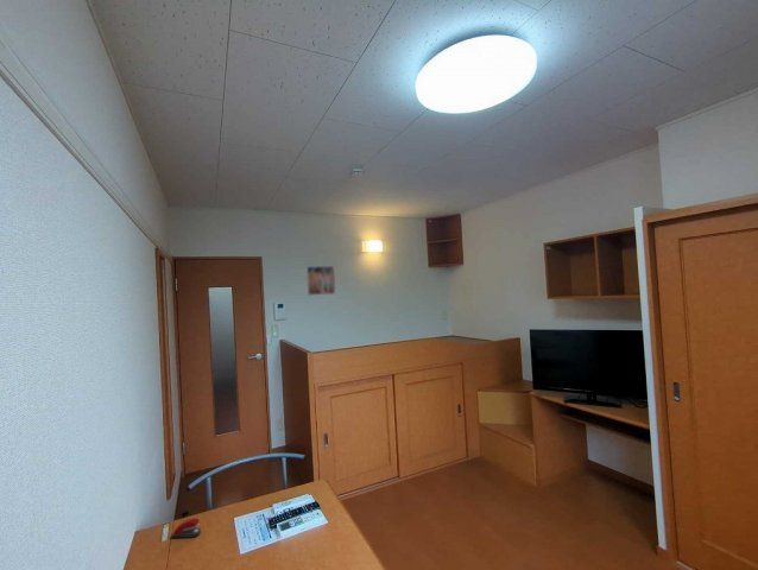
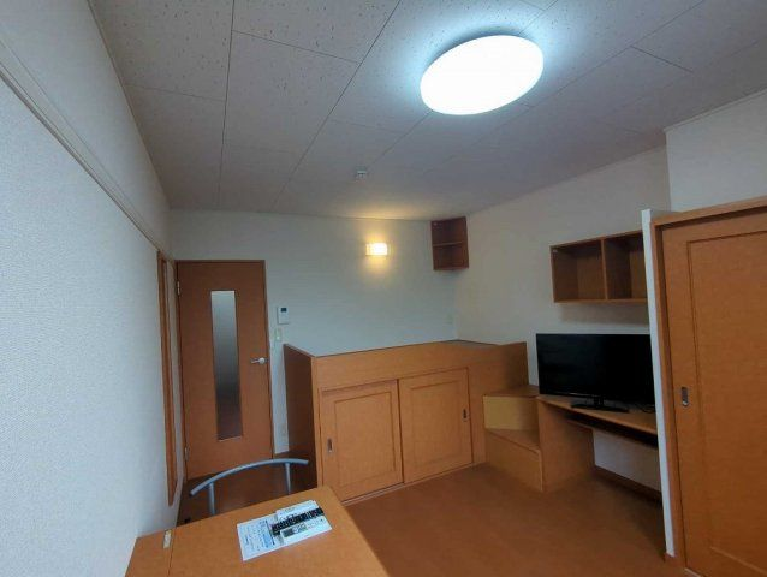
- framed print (321, 280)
- stapler (187, 527)
